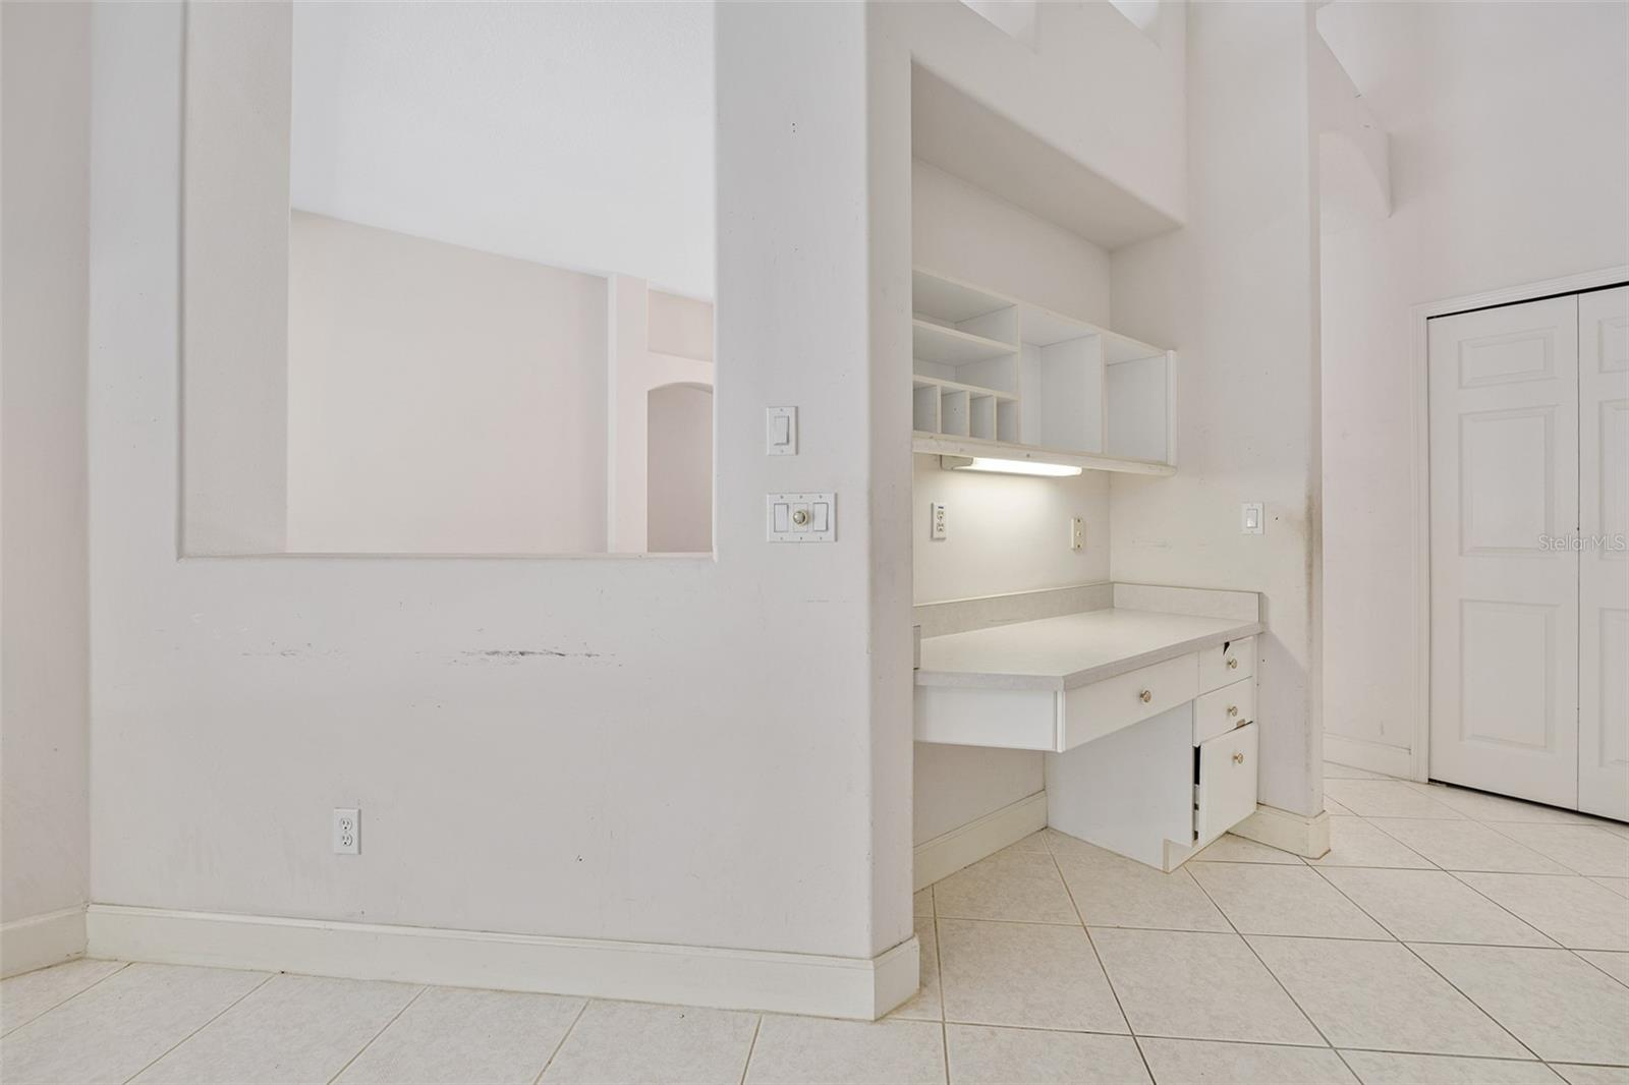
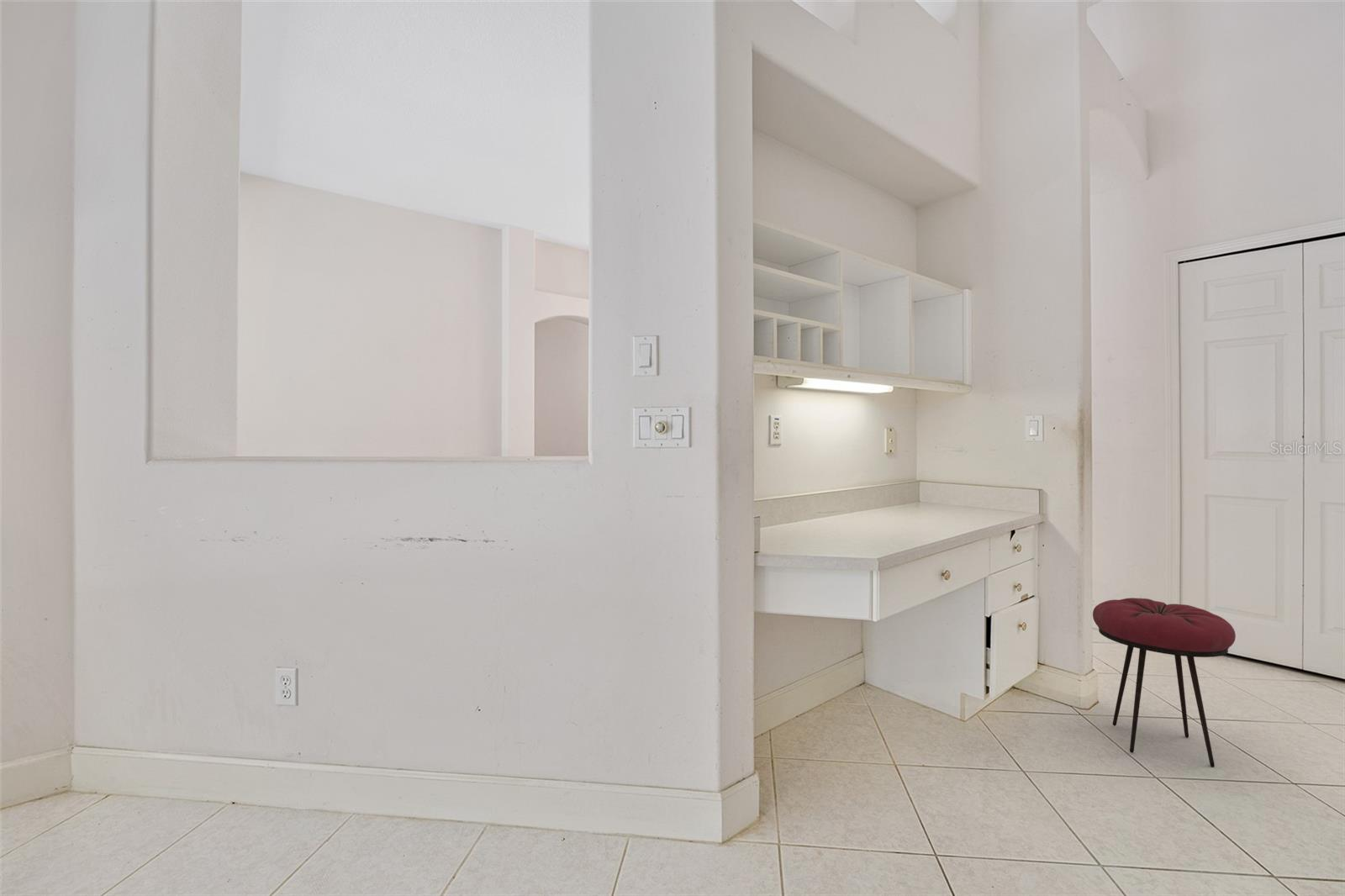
+ stool (1143, 671)
